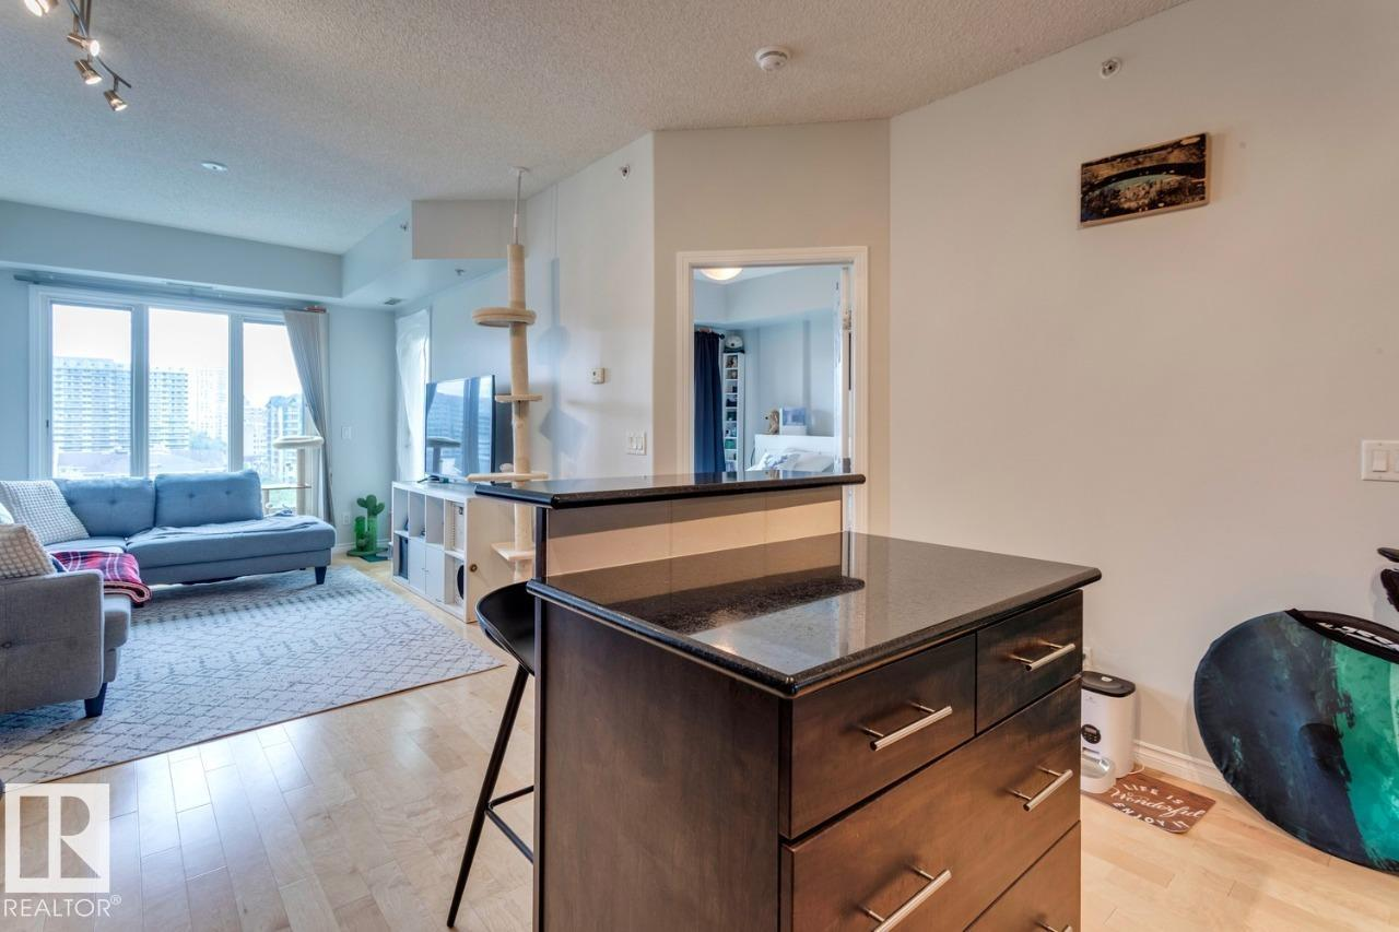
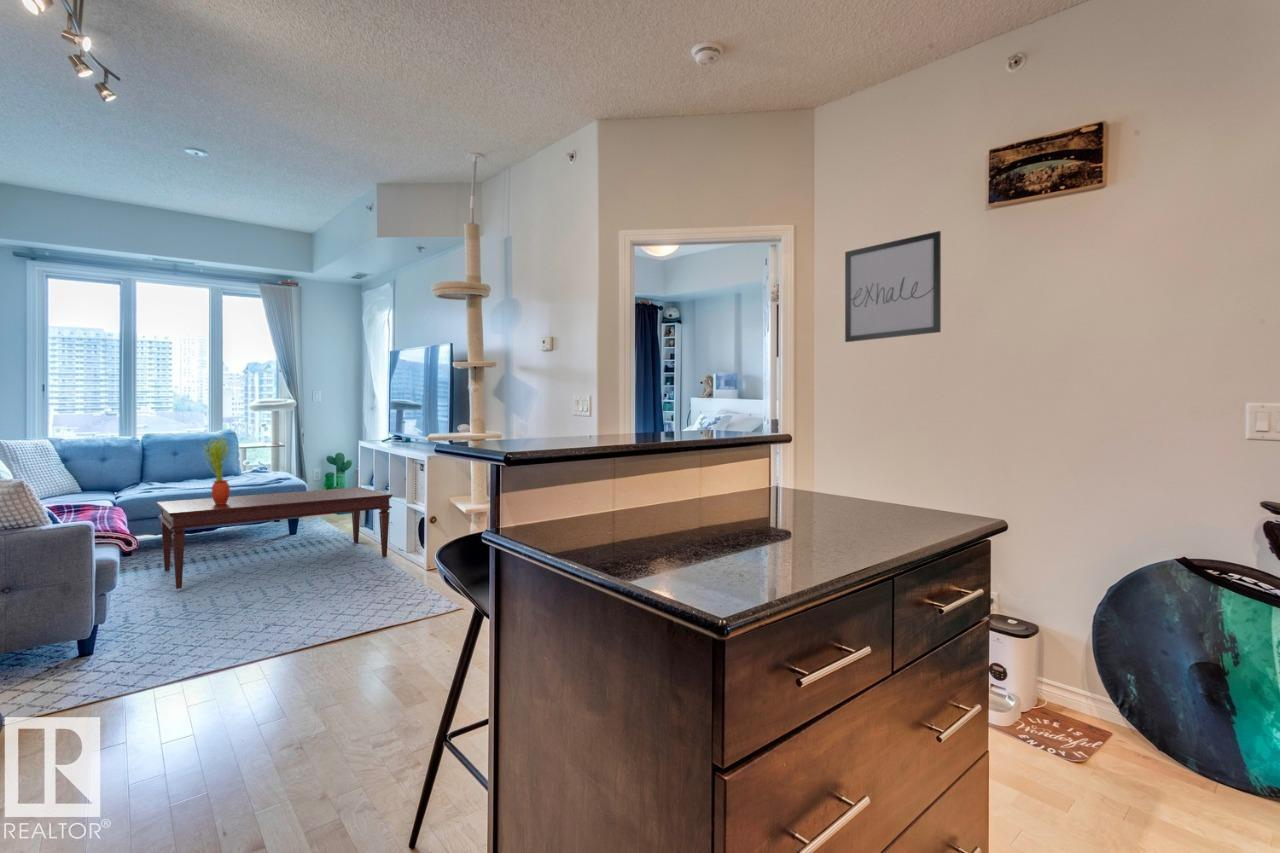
+ coffee table (280, 518)
+ potted plant (215, 469)
+ wall art (890, 289)
